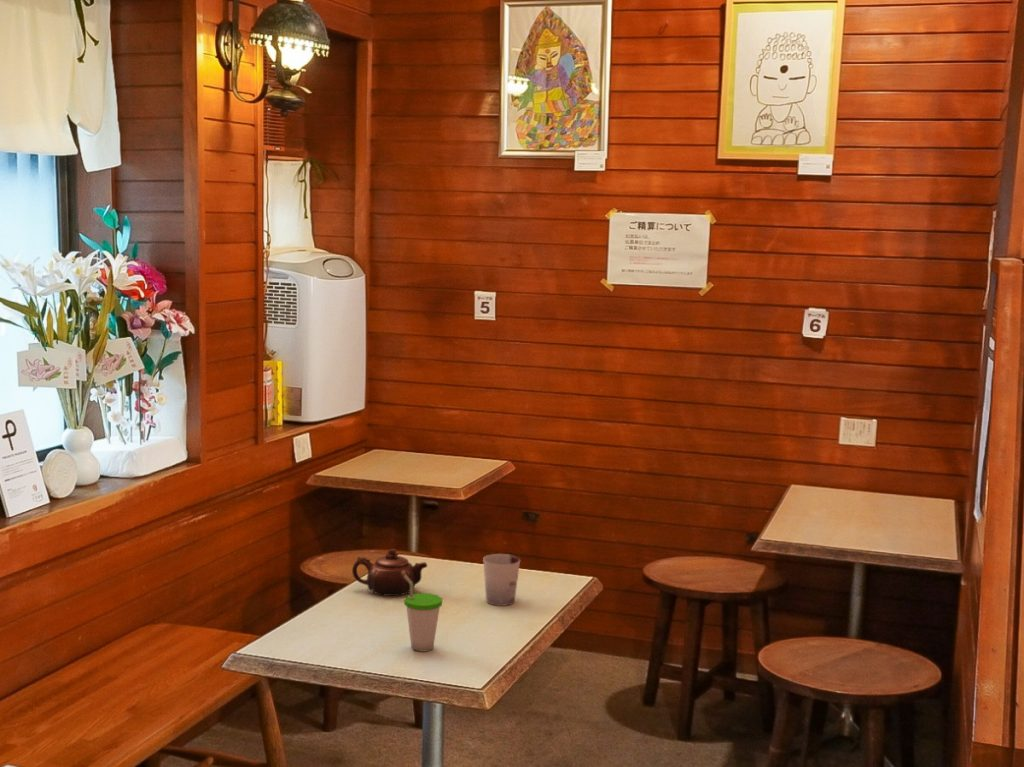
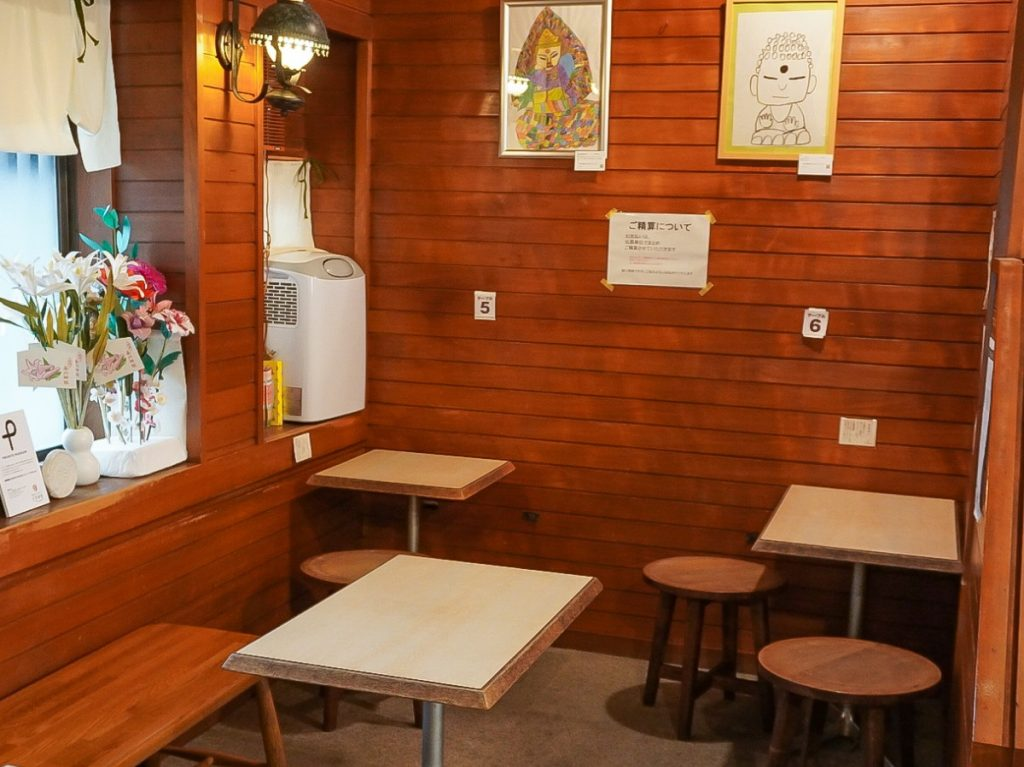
- teapot (389, 569)
- cup (423, 612)
- cup (504, 578)
